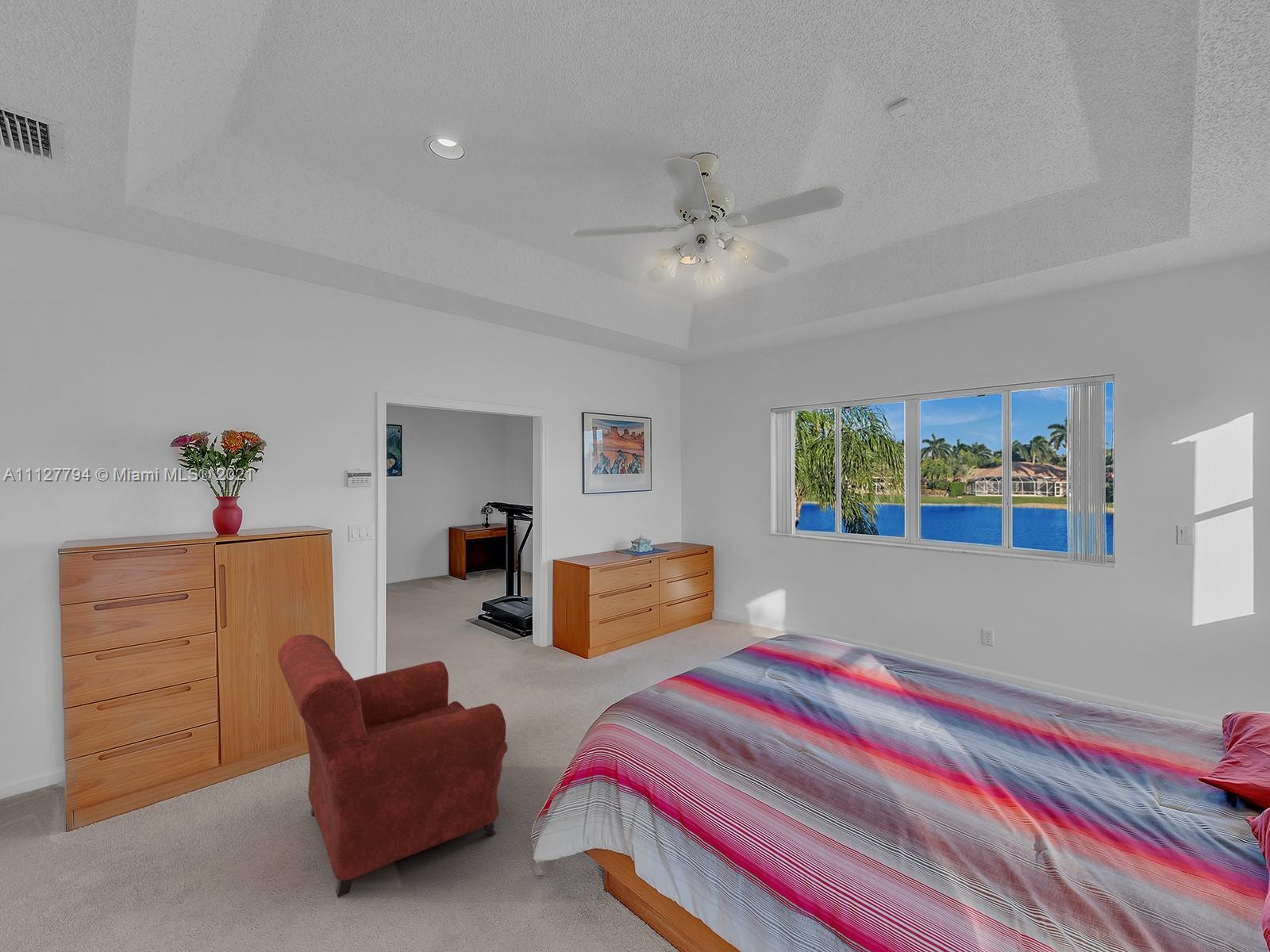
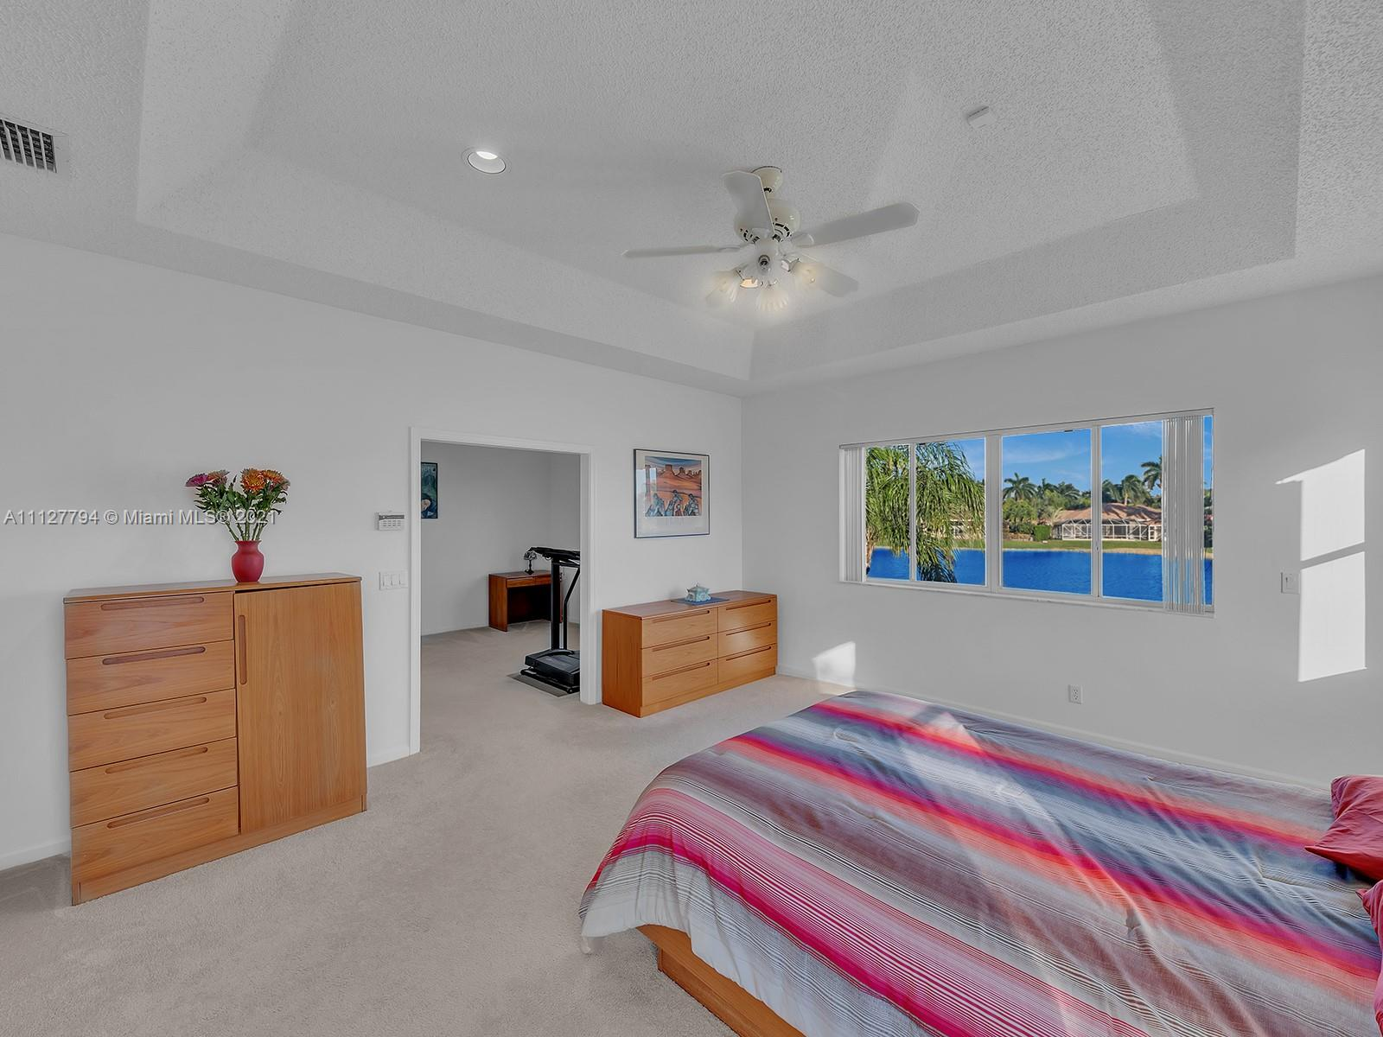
- armchair (398, 730)
